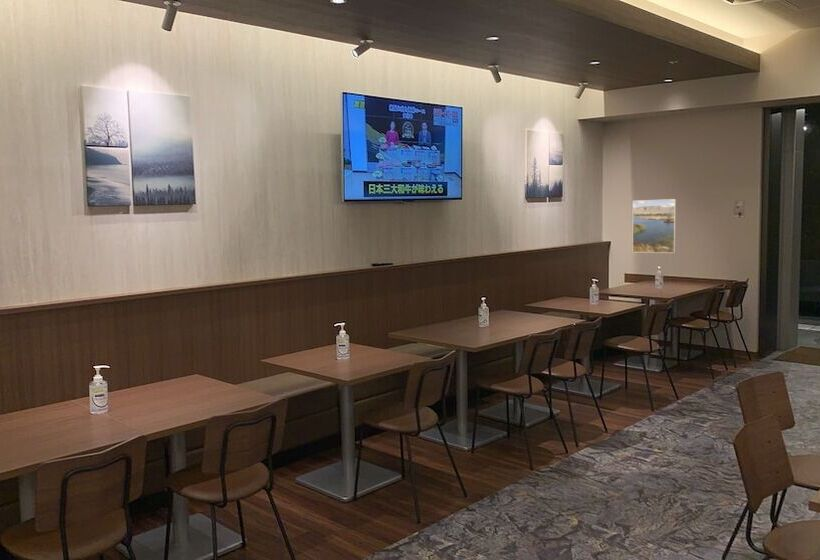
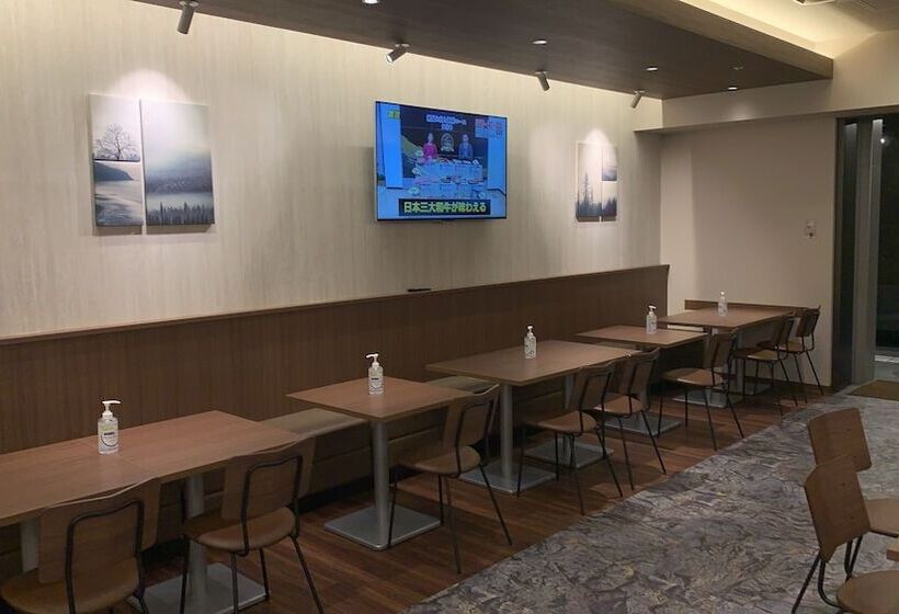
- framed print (653, 226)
